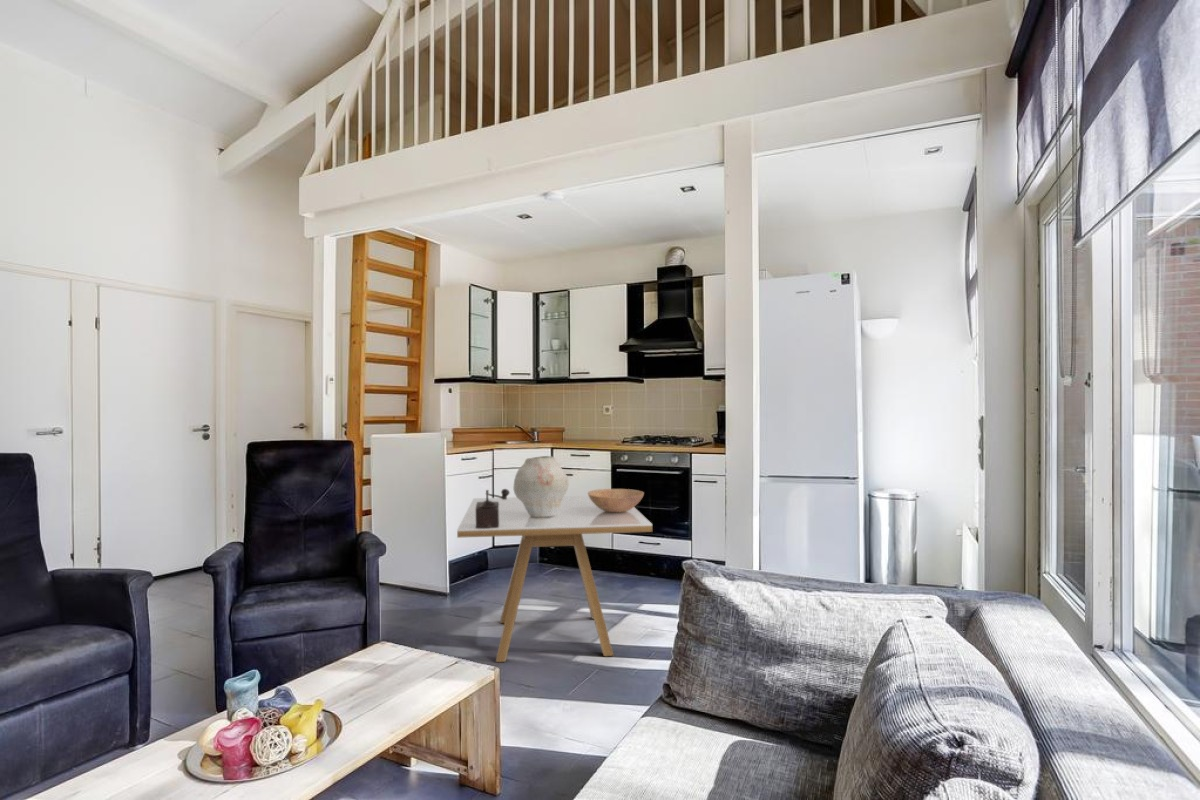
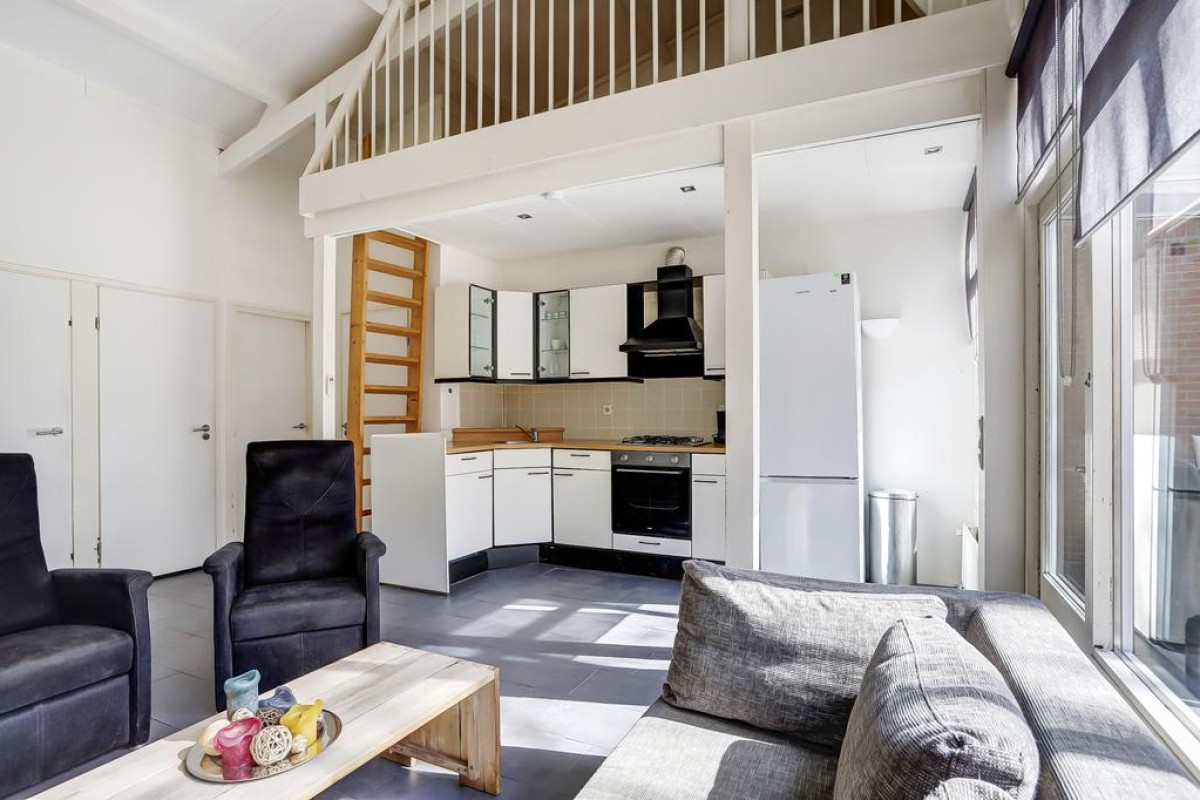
- dining table (527, 566)
- pepper mill (492, 506)
- vase (541, 485)
- bowl (615, 501)
